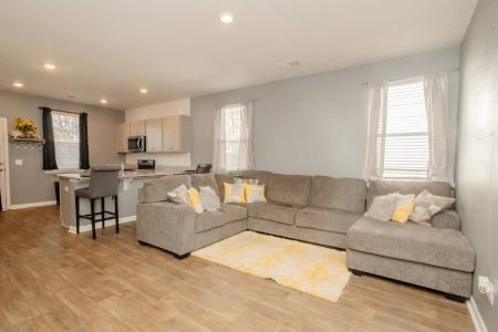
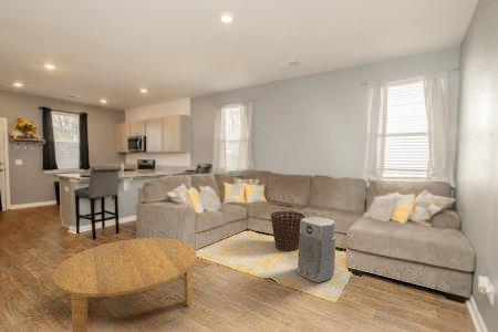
+ air purifier (318, 247)
+ coffee table (132, 277)
+ basket (287, 230)
